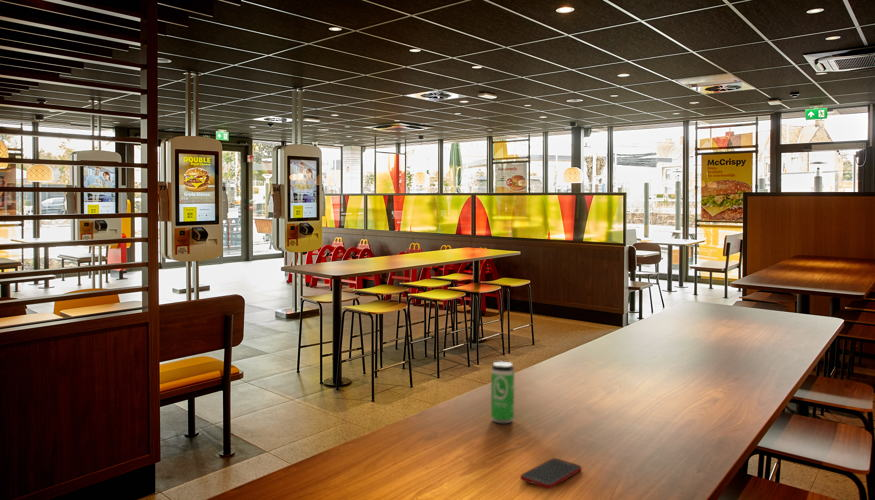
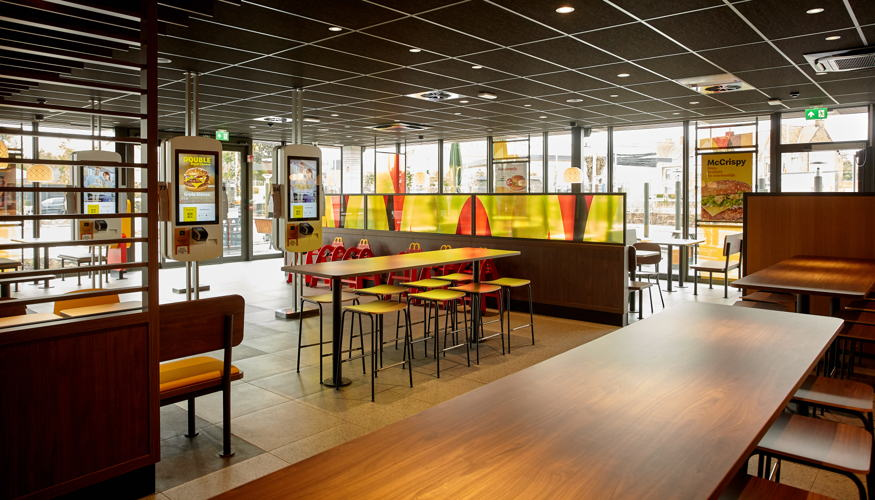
- beverage can (502, 392)
- cell phone (551, 472)
